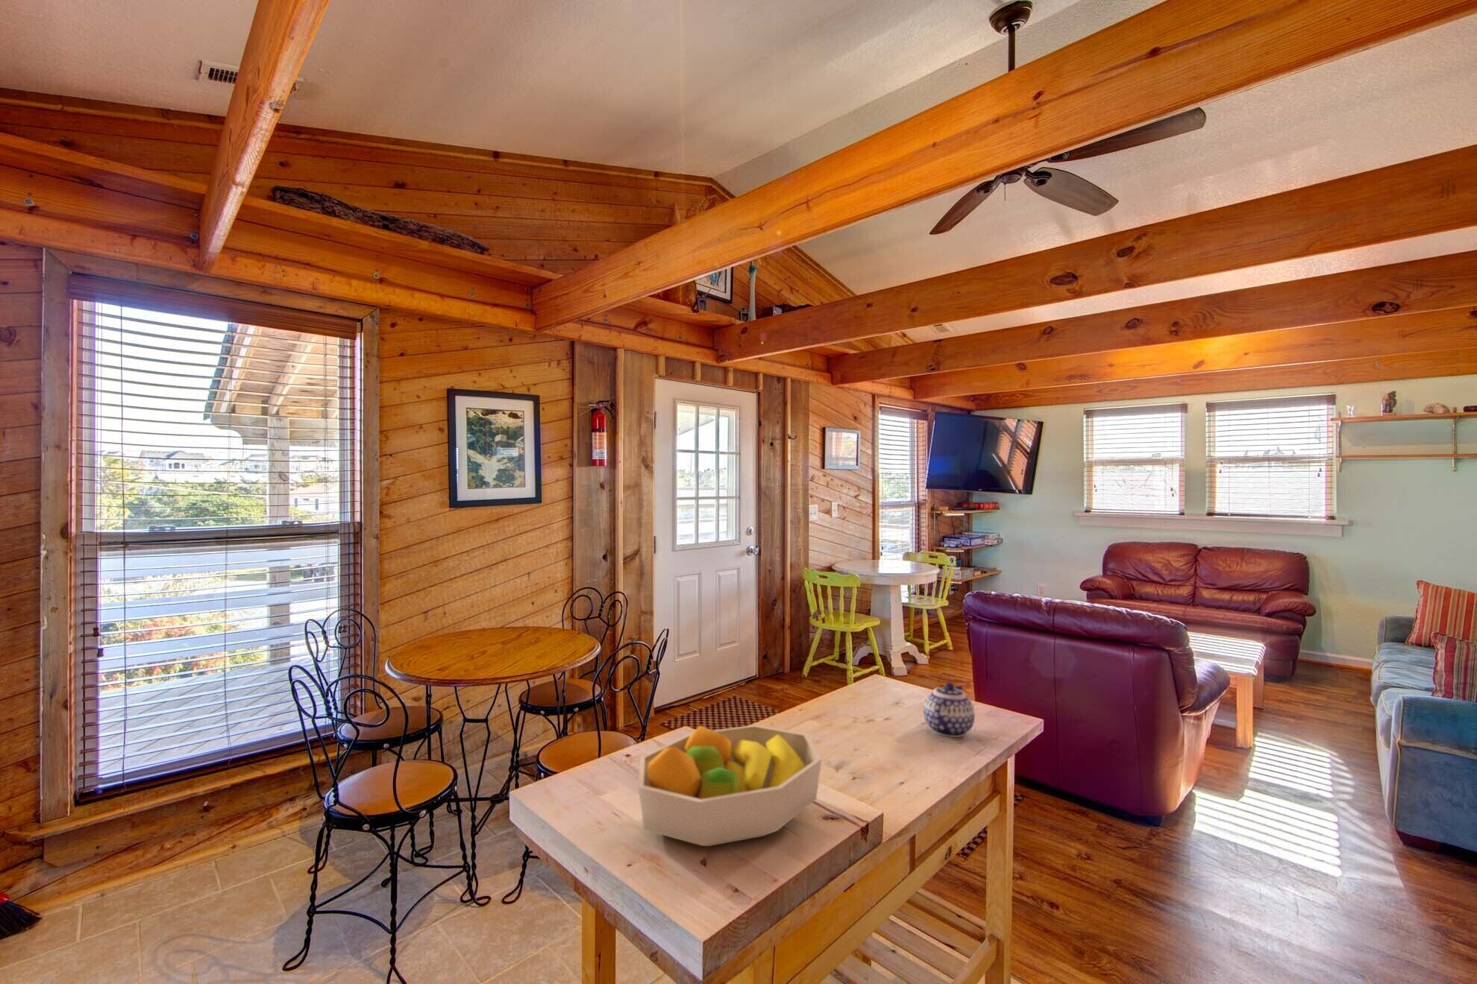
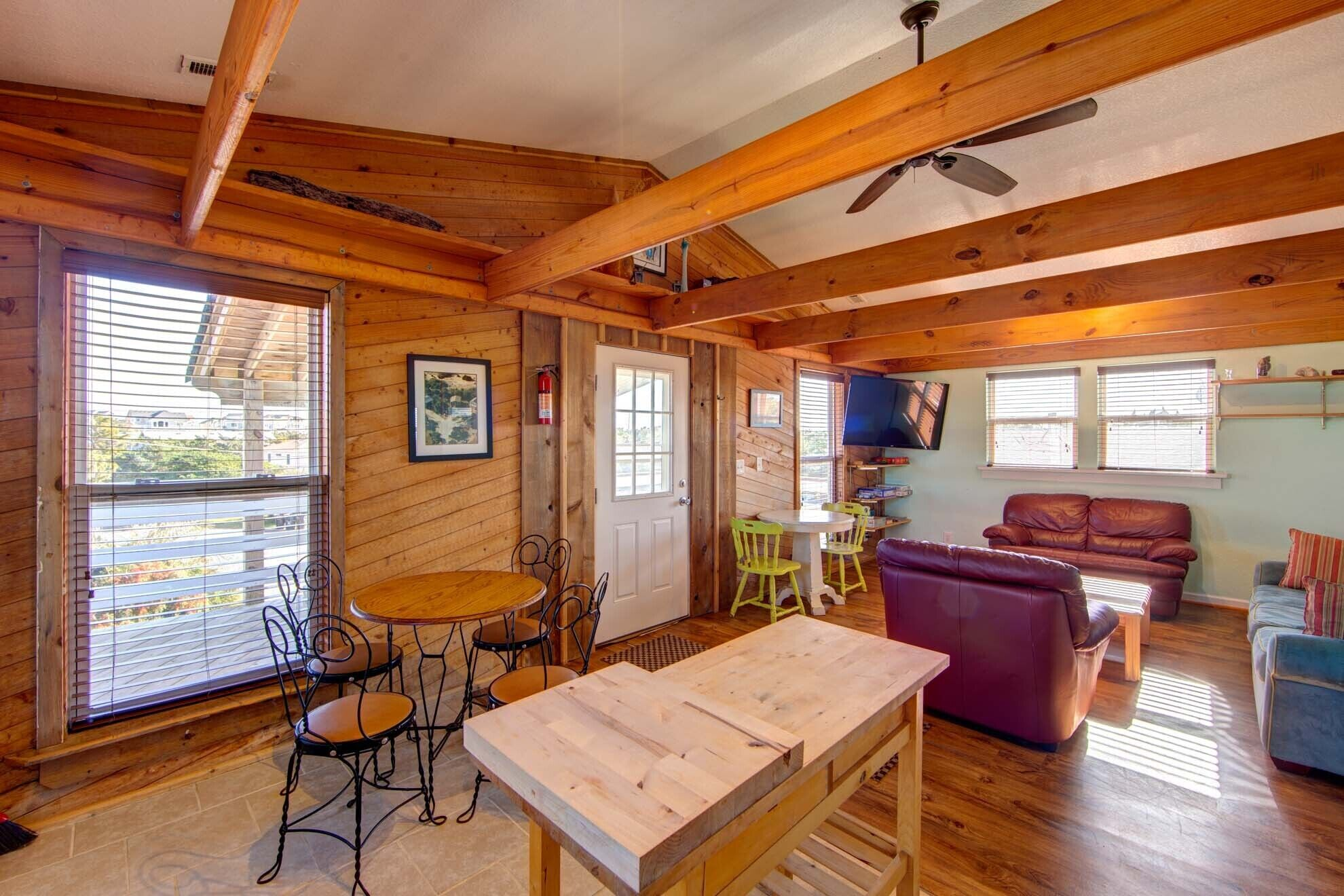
- fruit bowl (731, 772)
- teapot (948, 707)
